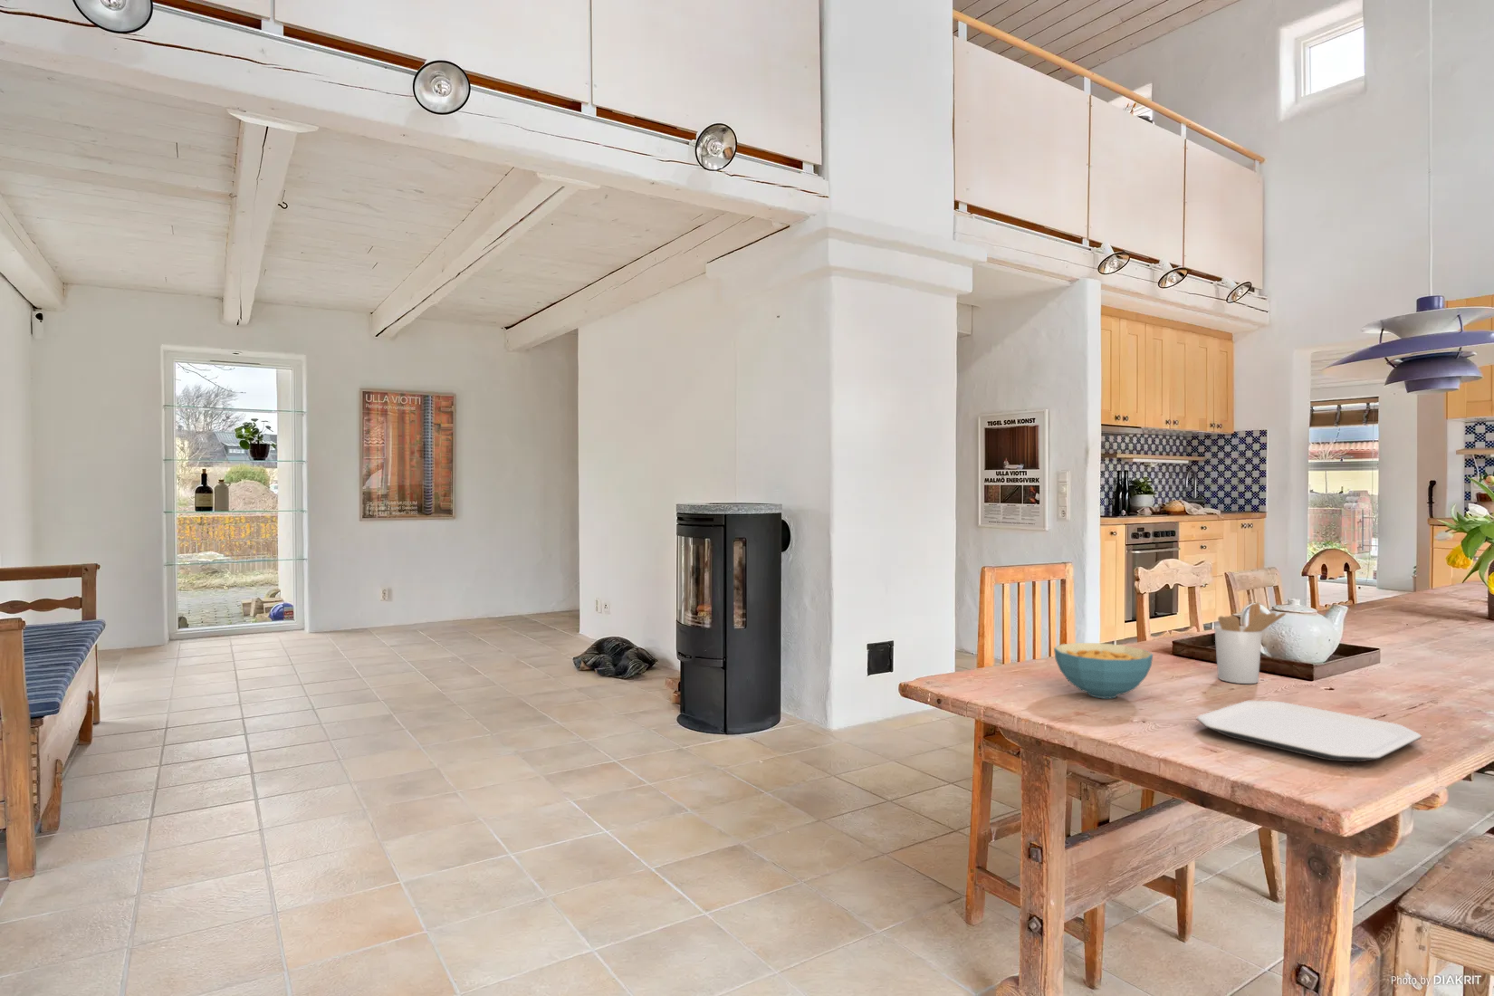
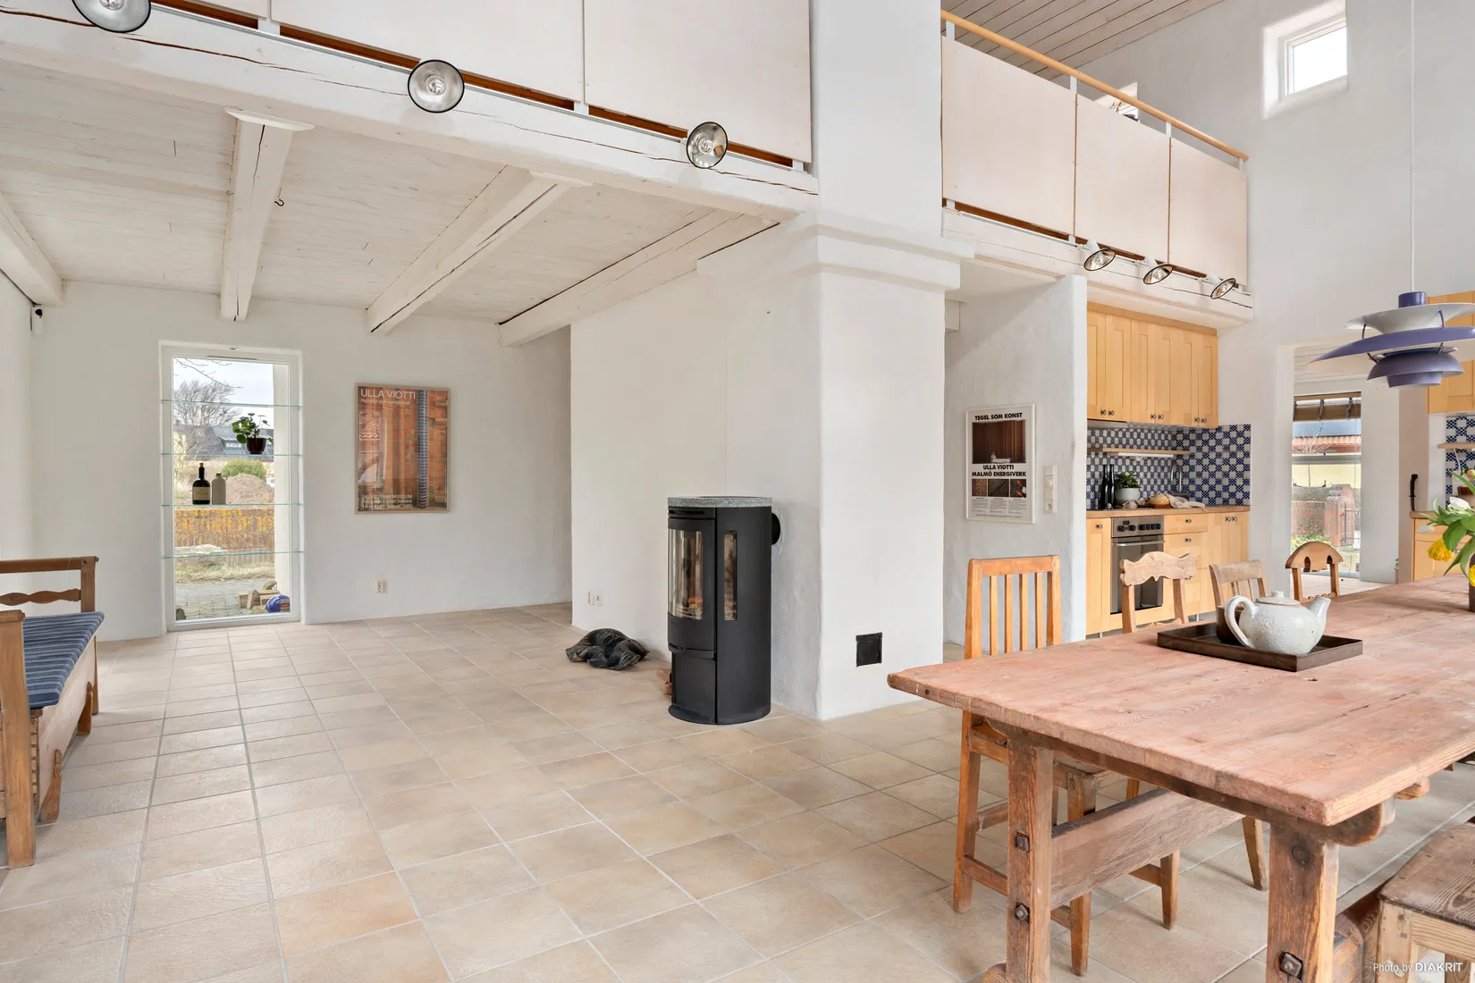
- cereal bowl (1102, 673)
- plate (1304, 730)
- utensil holder (1247, 643)
